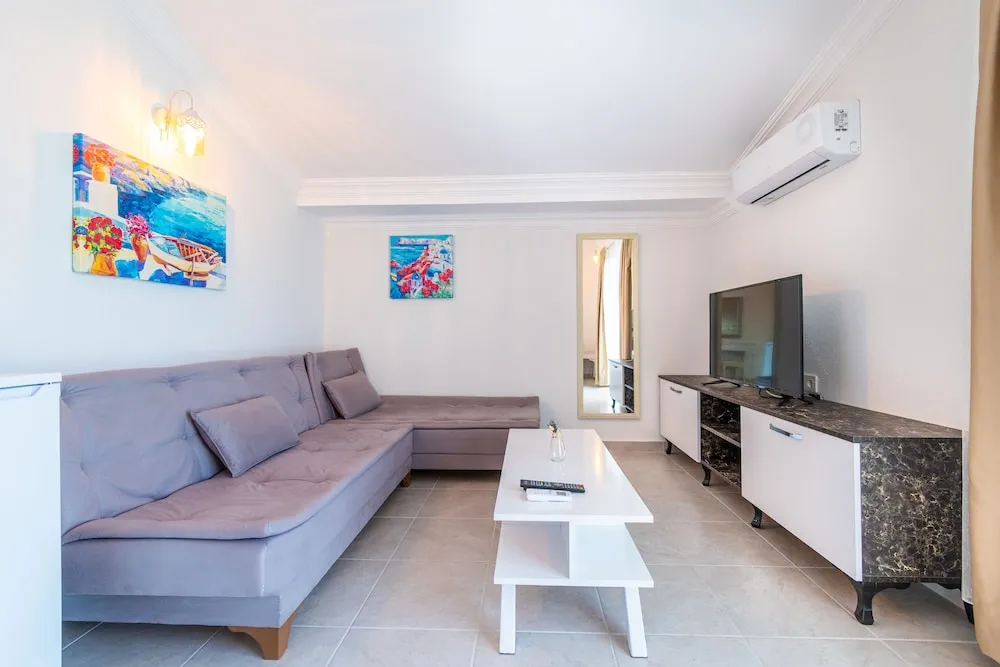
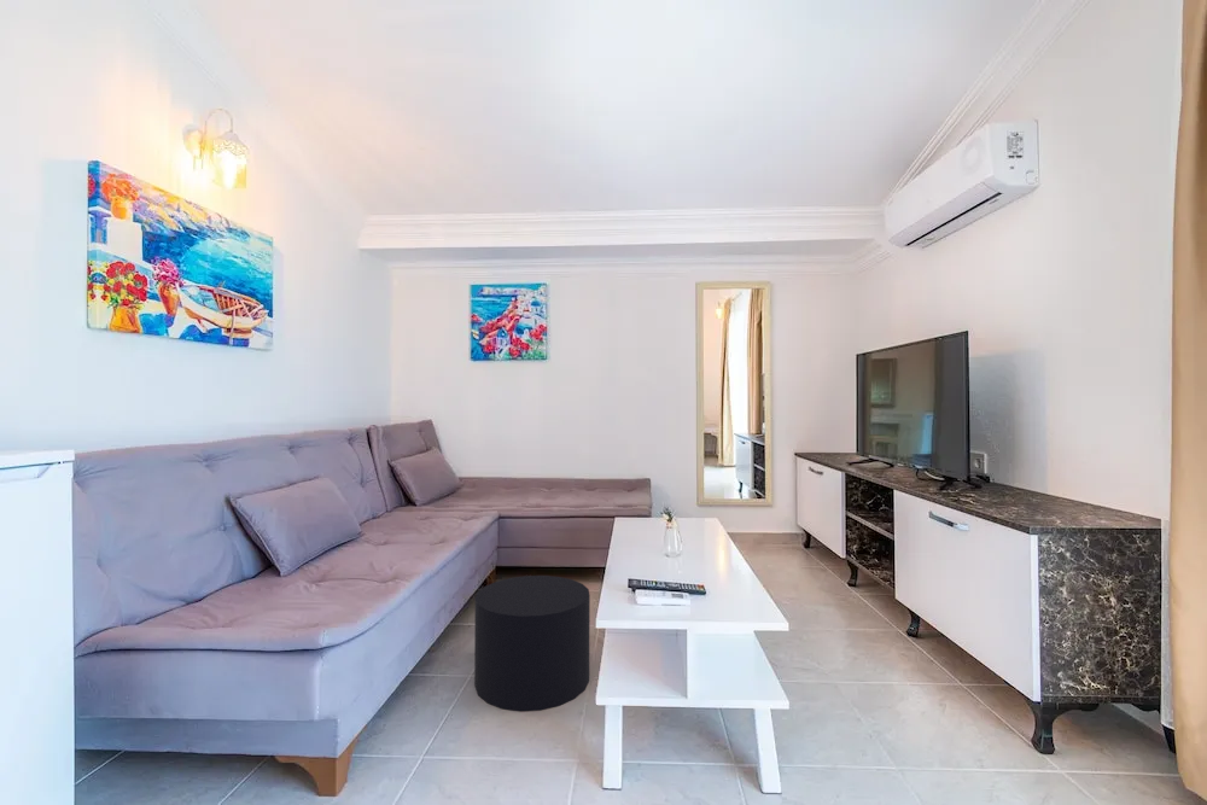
+ stool (532, 636)
